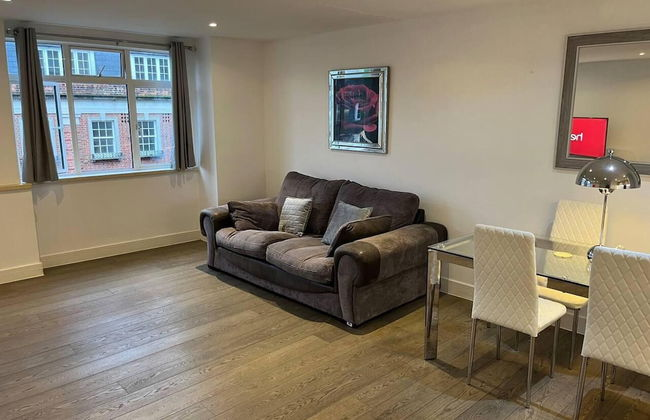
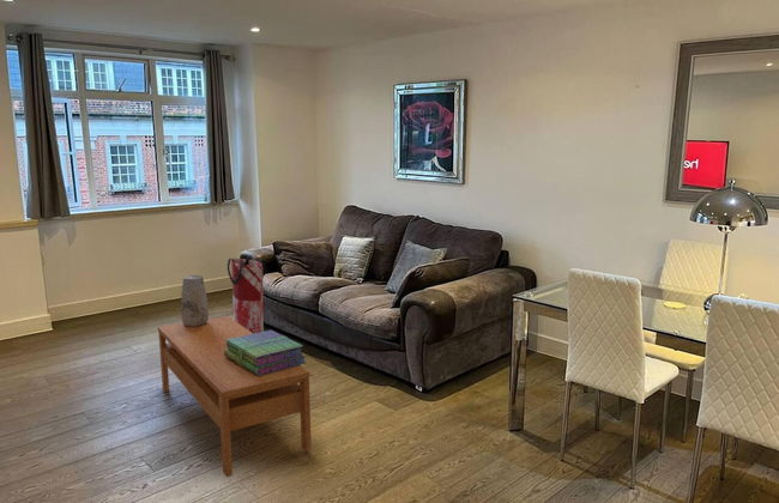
+ stack of books (264, 351)
+ bag (247, 296)
+ vase (193, 299)
+ coffee table (227, 382)
